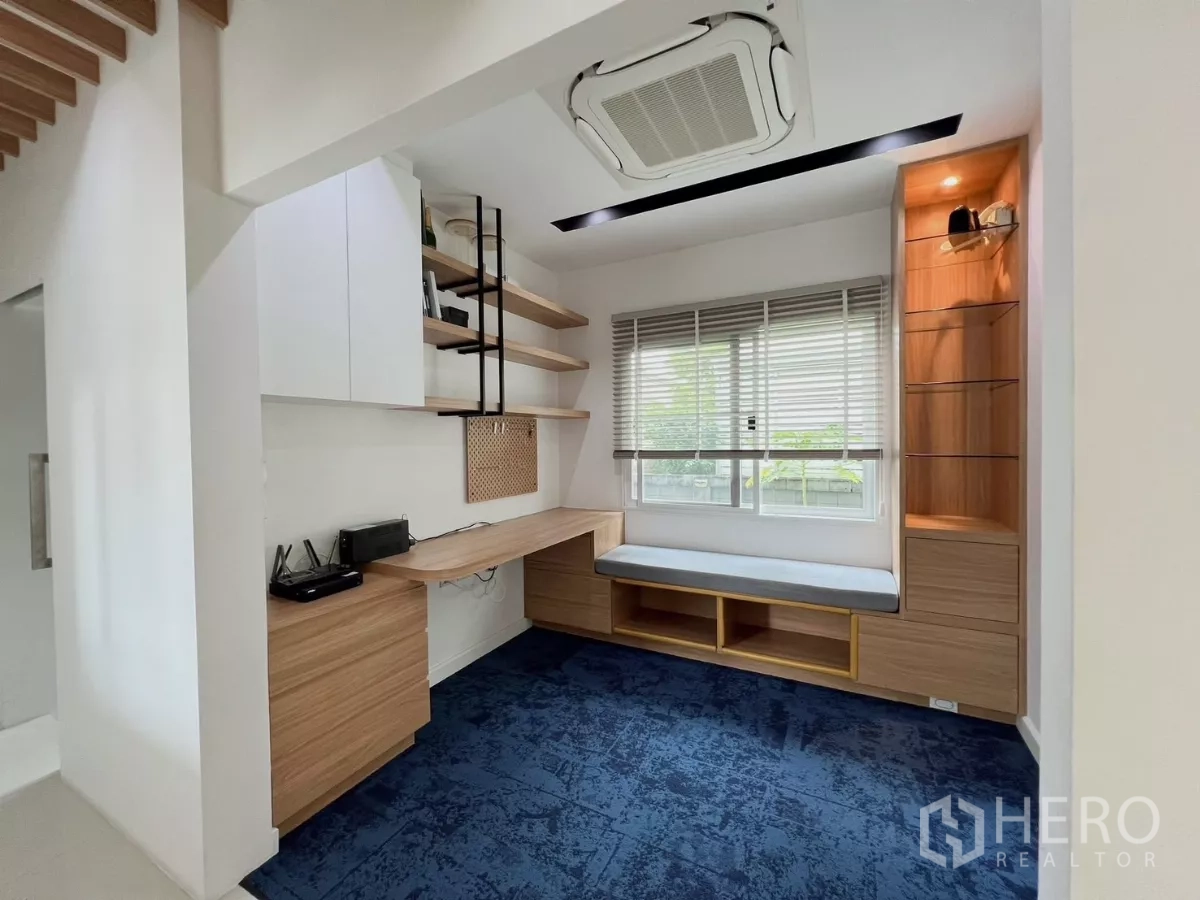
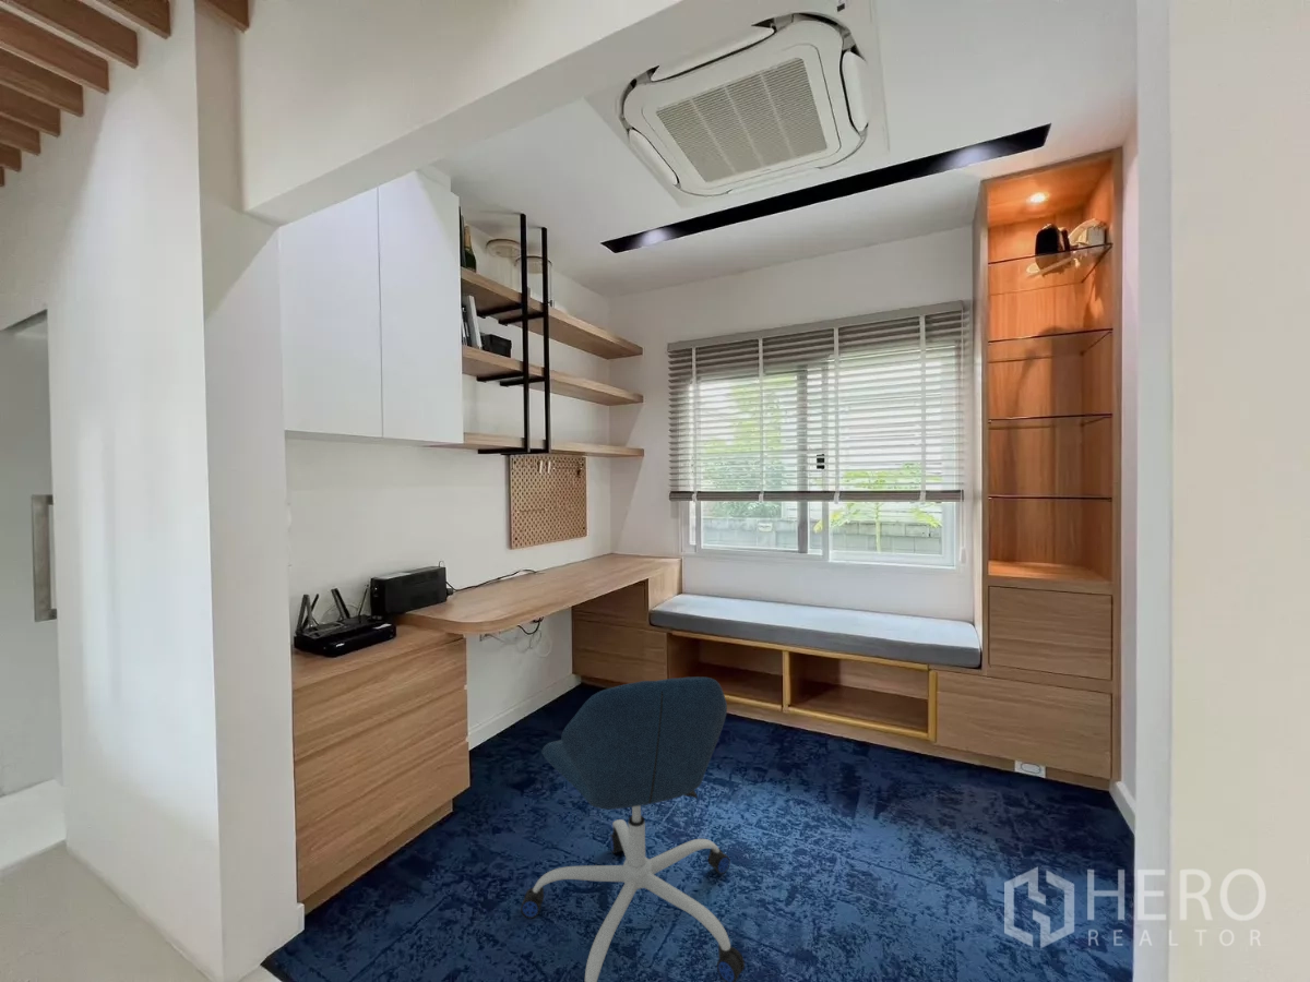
+ office chair (634, 779)
